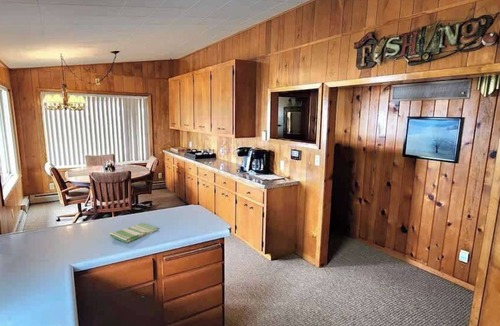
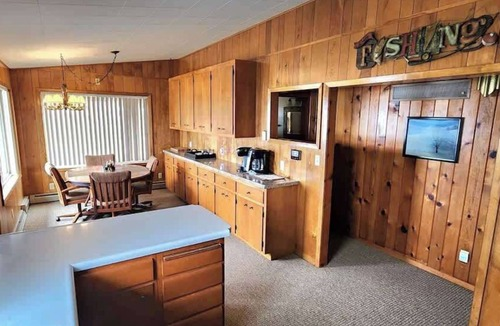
- dish towel (134, 231)
